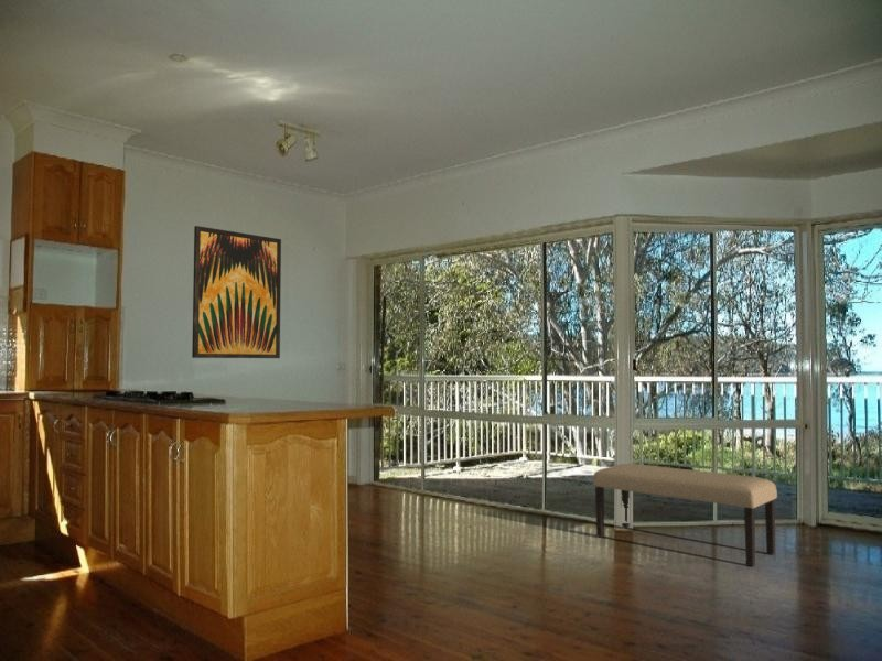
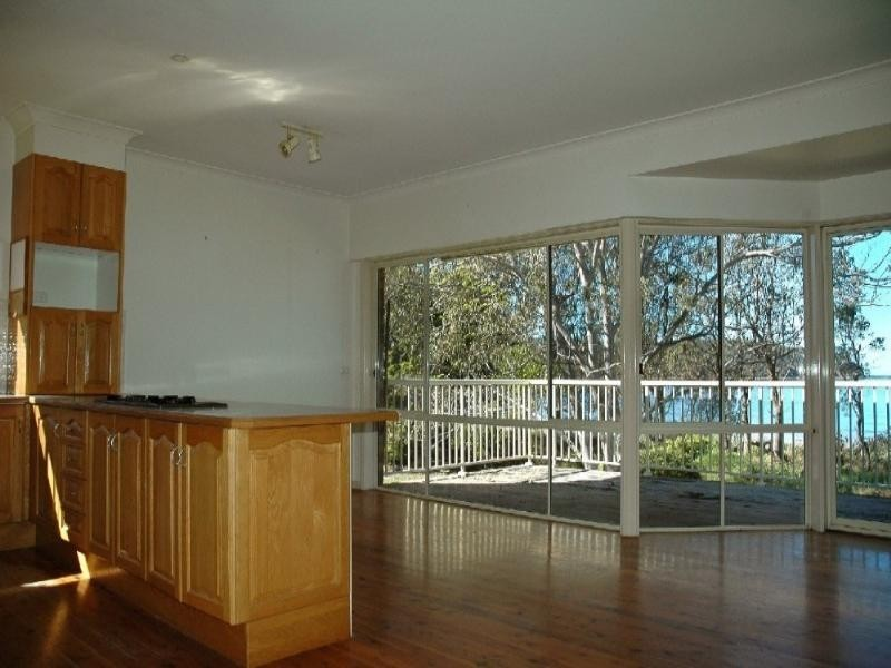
- wall art (238, 295)
- bench (682, 498)
